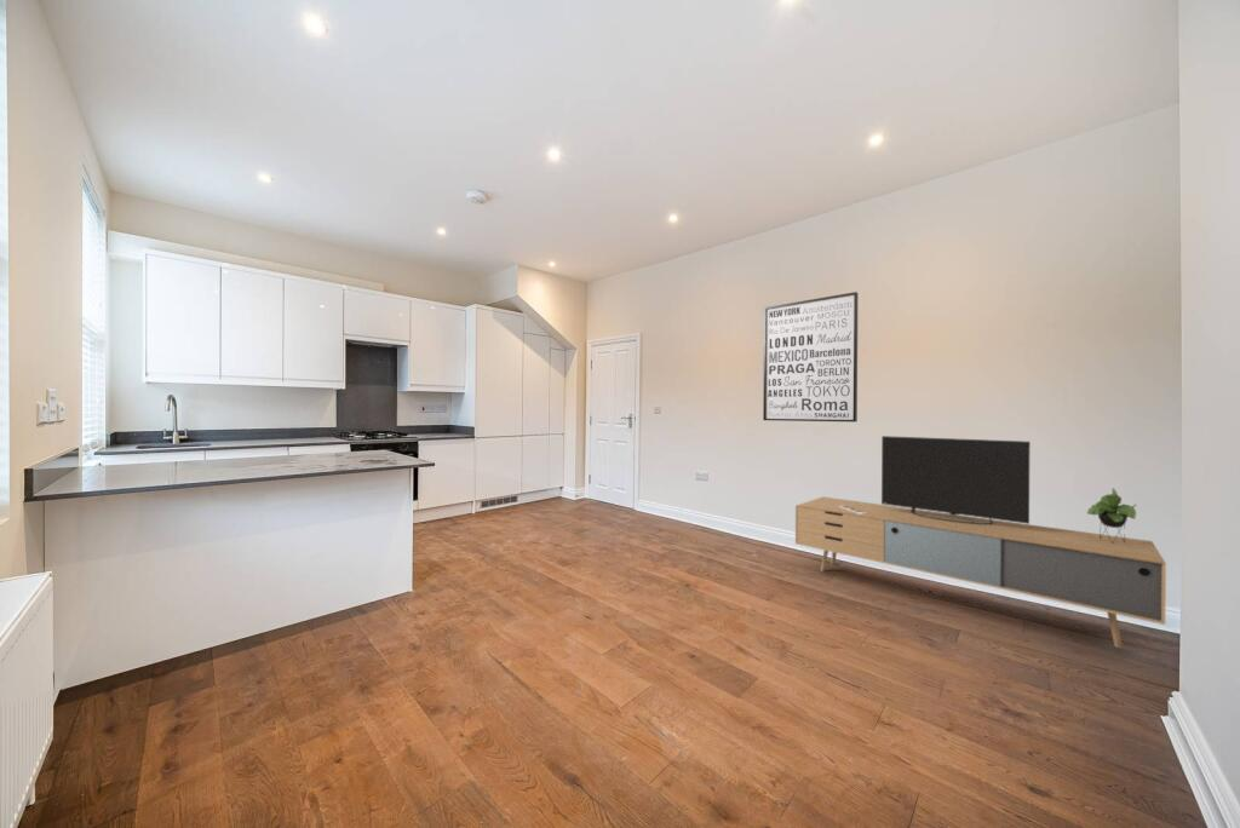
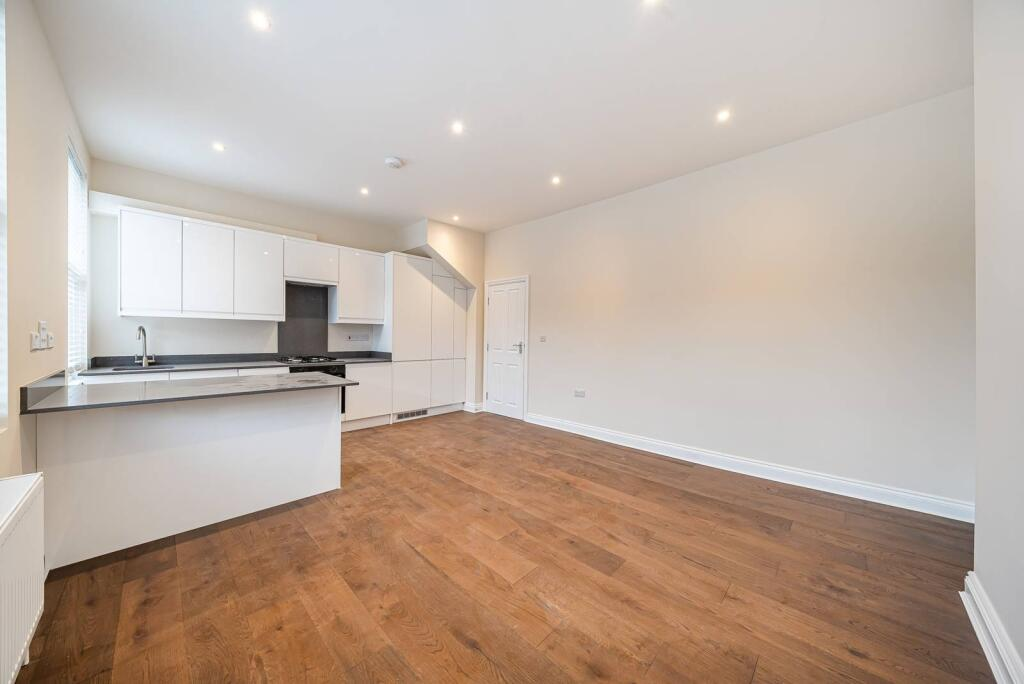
- wall art (806, 361)
- media console (946, 517)
